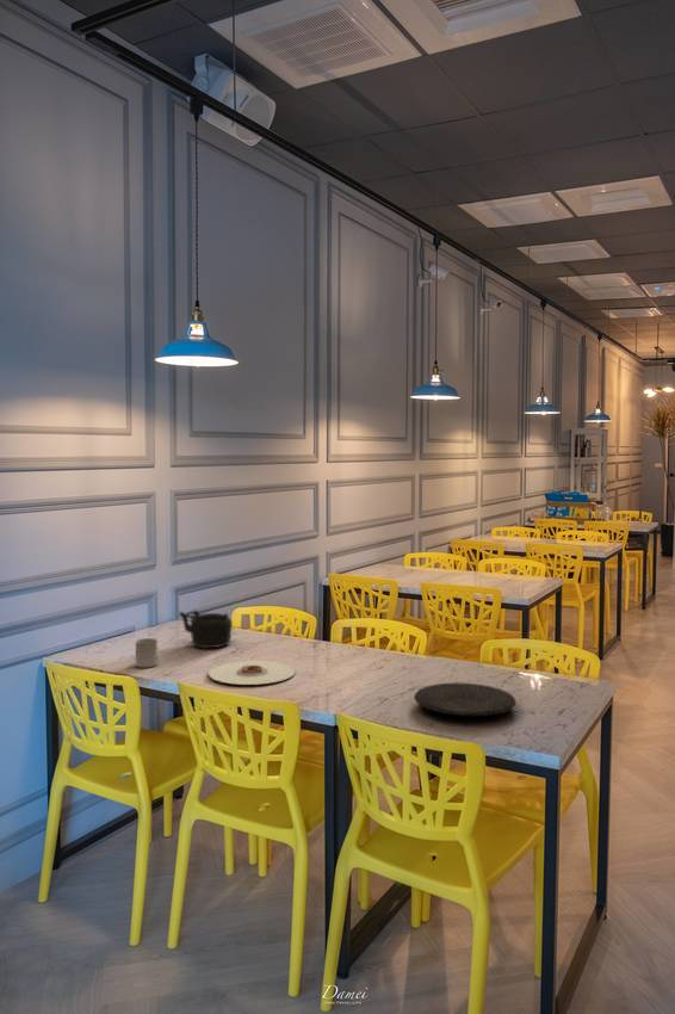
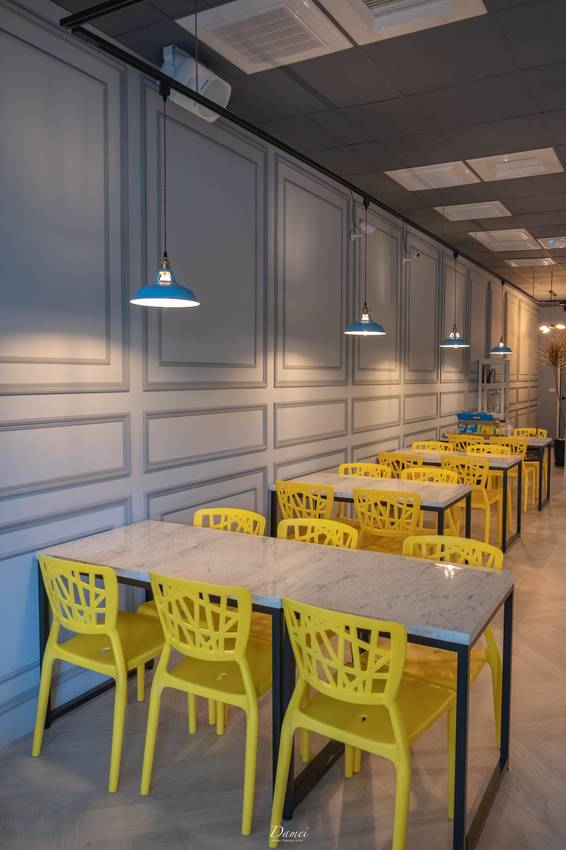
- plate (464, 701)
- teapot (206, 627)
- plate (252, 669)
- cup (148, 651)
